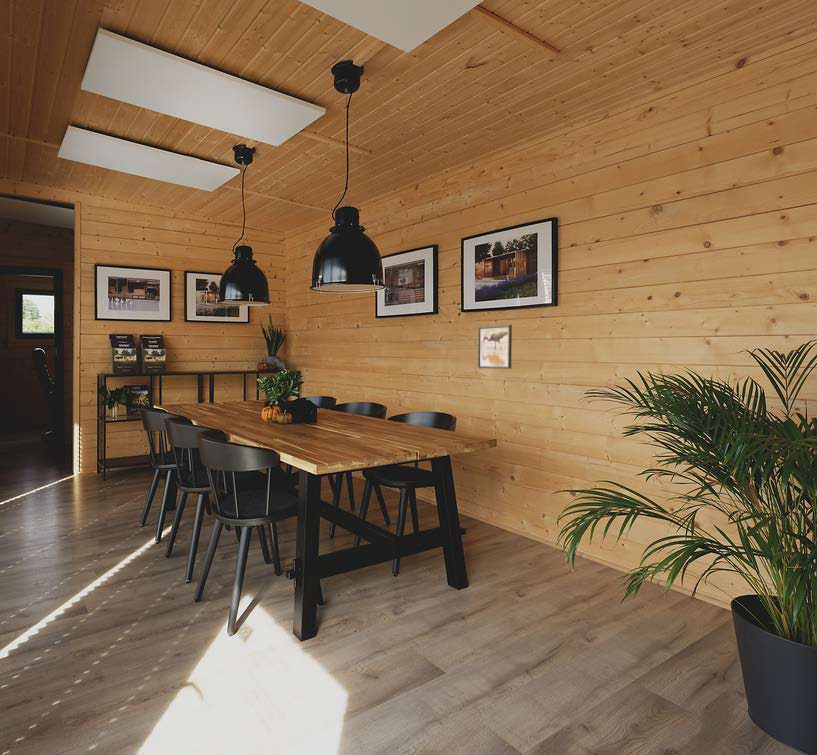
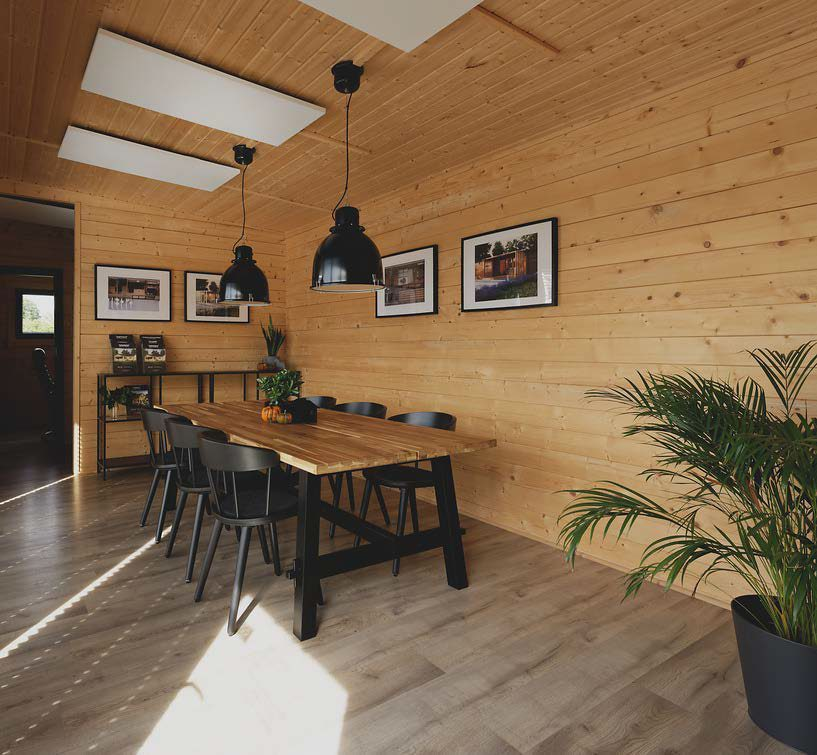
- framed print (494, 347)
